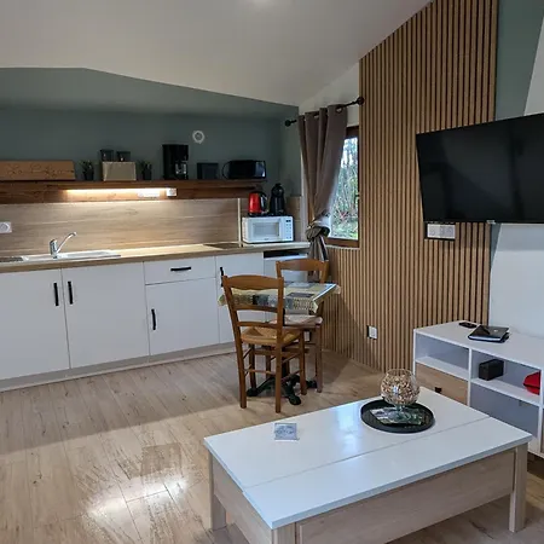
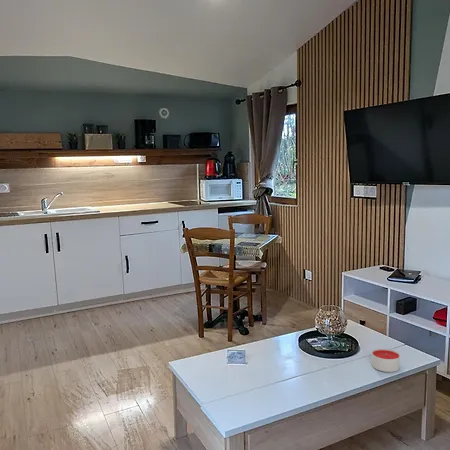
+ candle (385, 359)
